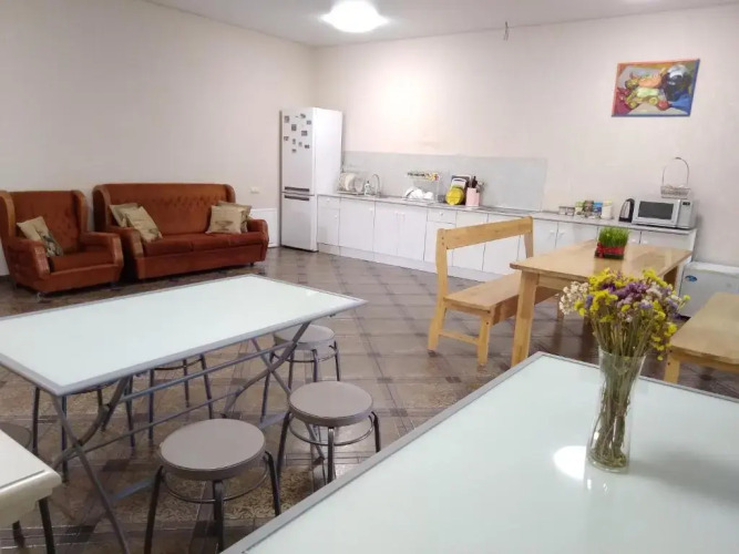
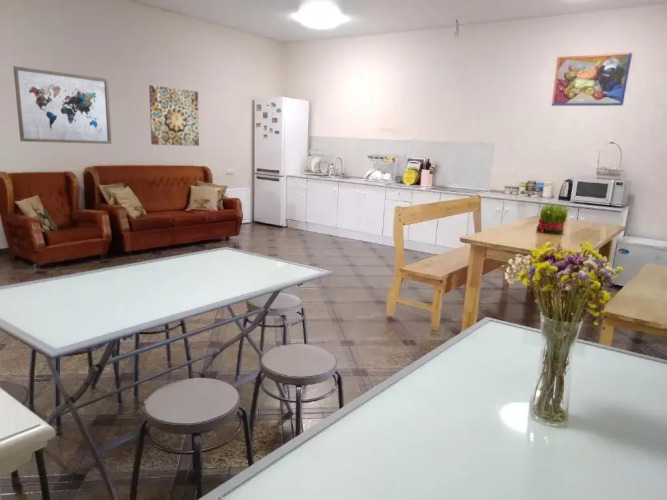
+ wall art (66, 108)
+ wall art (175, 117)
